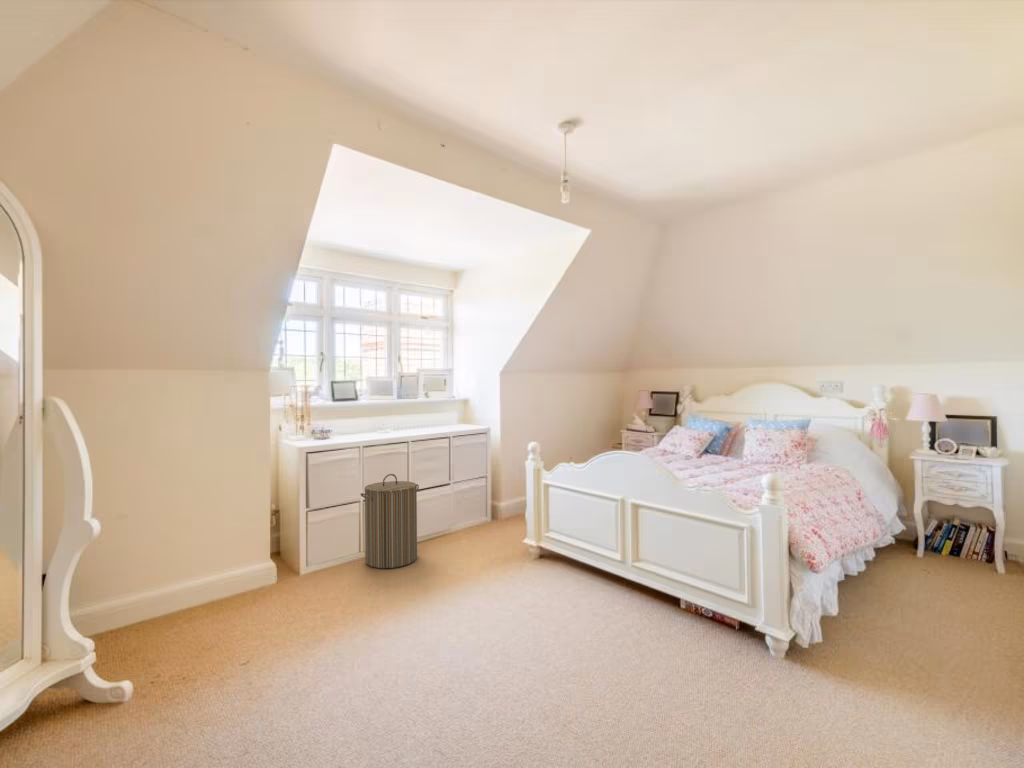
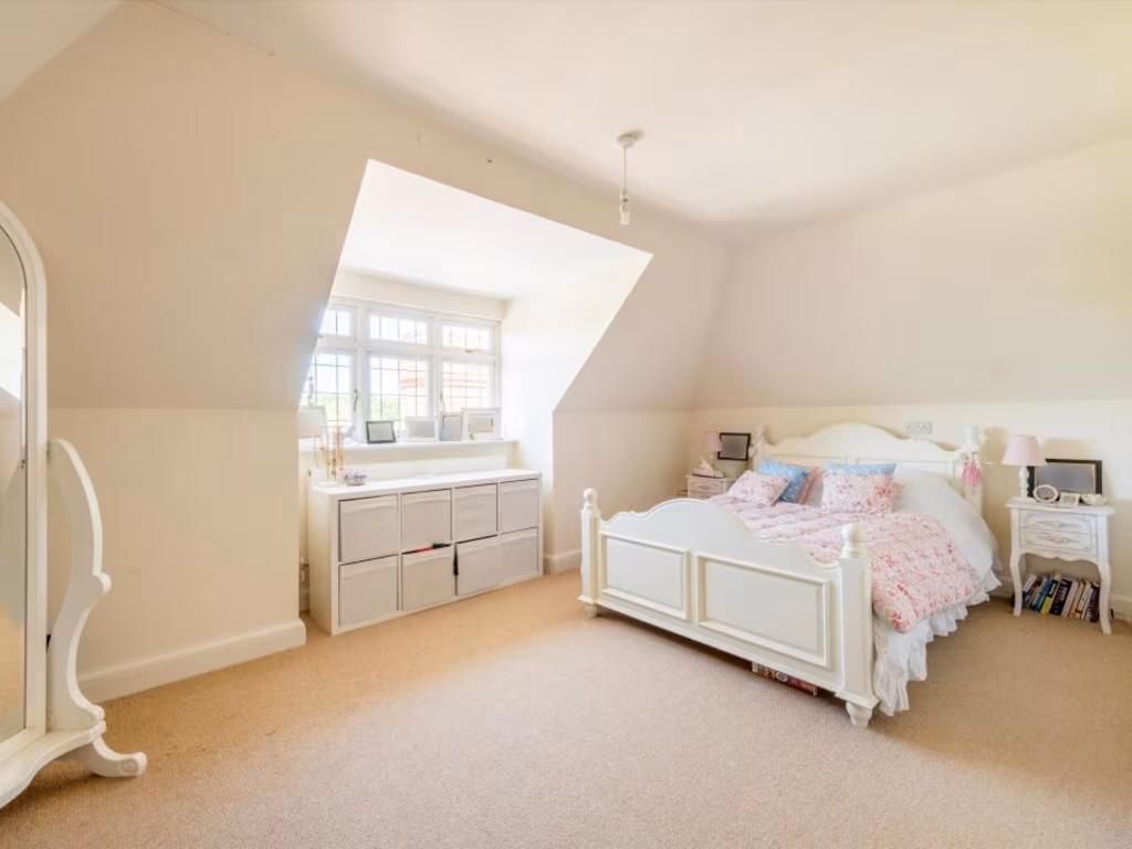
- laundry hamper (391, 516)
